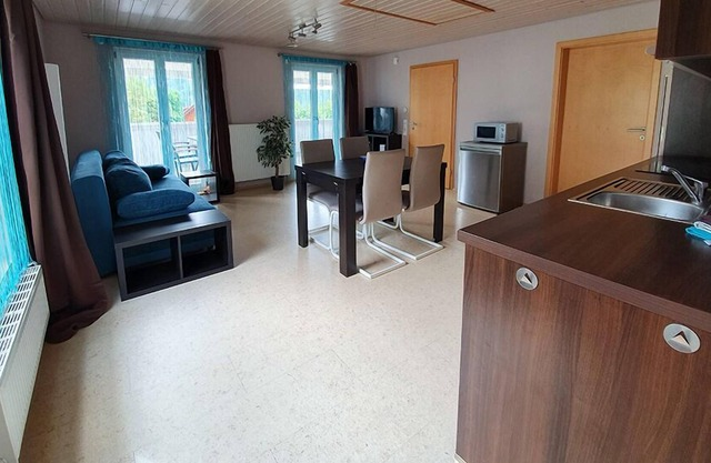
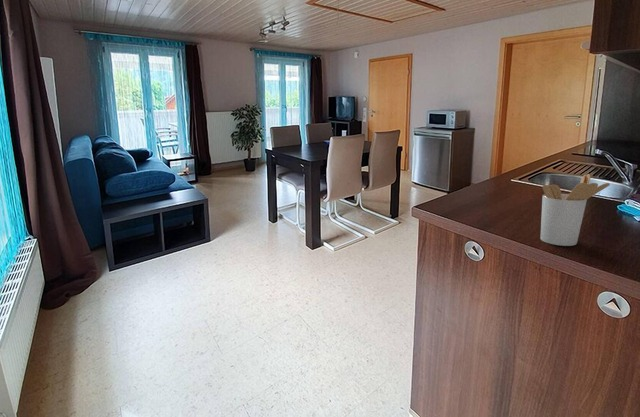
+ utensil holder (570, 210)
